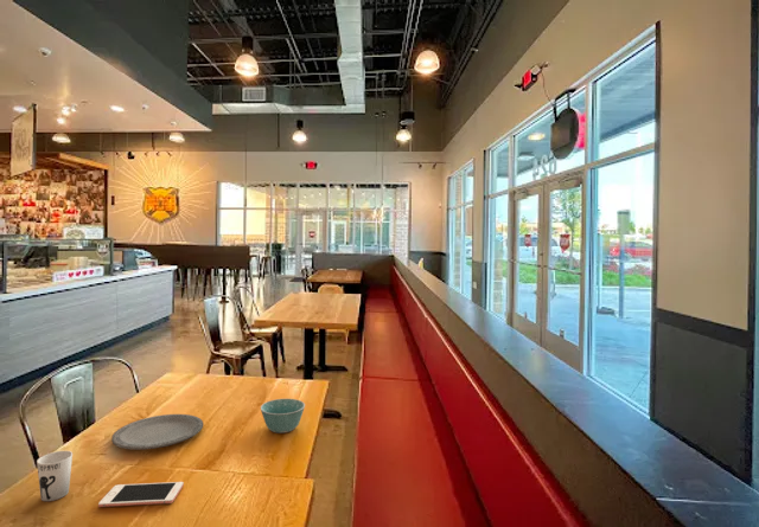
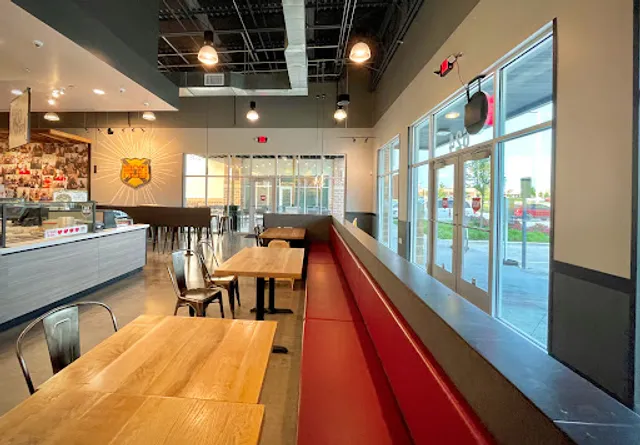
- cell phone (142, 494)
- plate (159, 431)
- cup (55, 475)
- bowl (282, 417)
